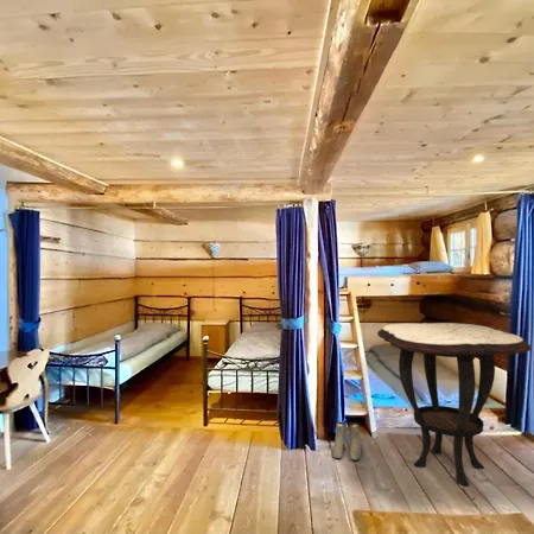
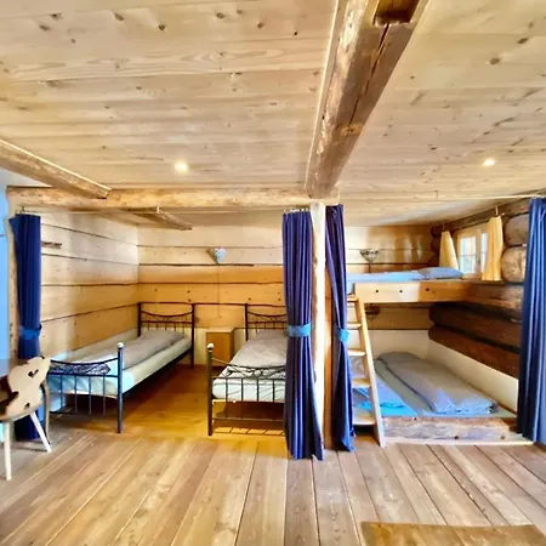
- boots (345, 436)
- side table (445, 406)
